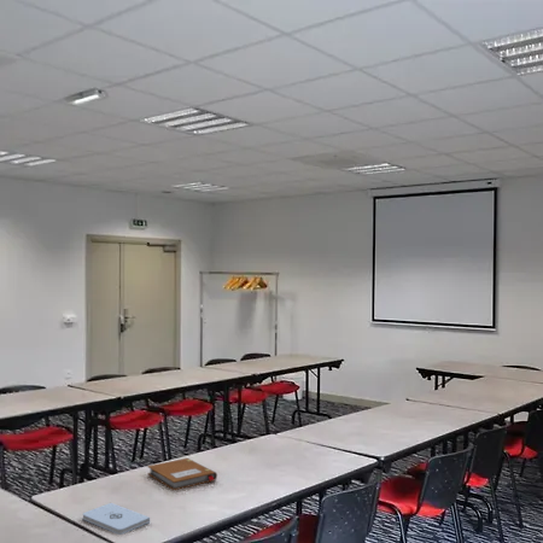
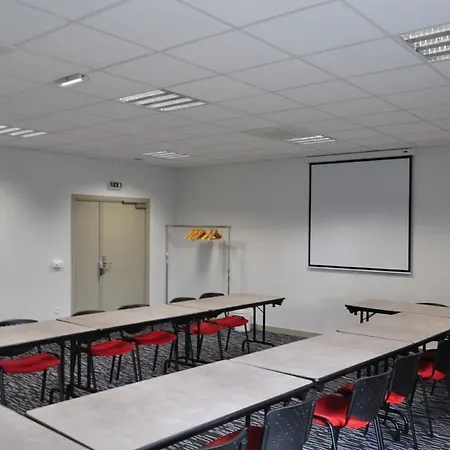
- notebook (182, 473)
- notepad (115, 518)
